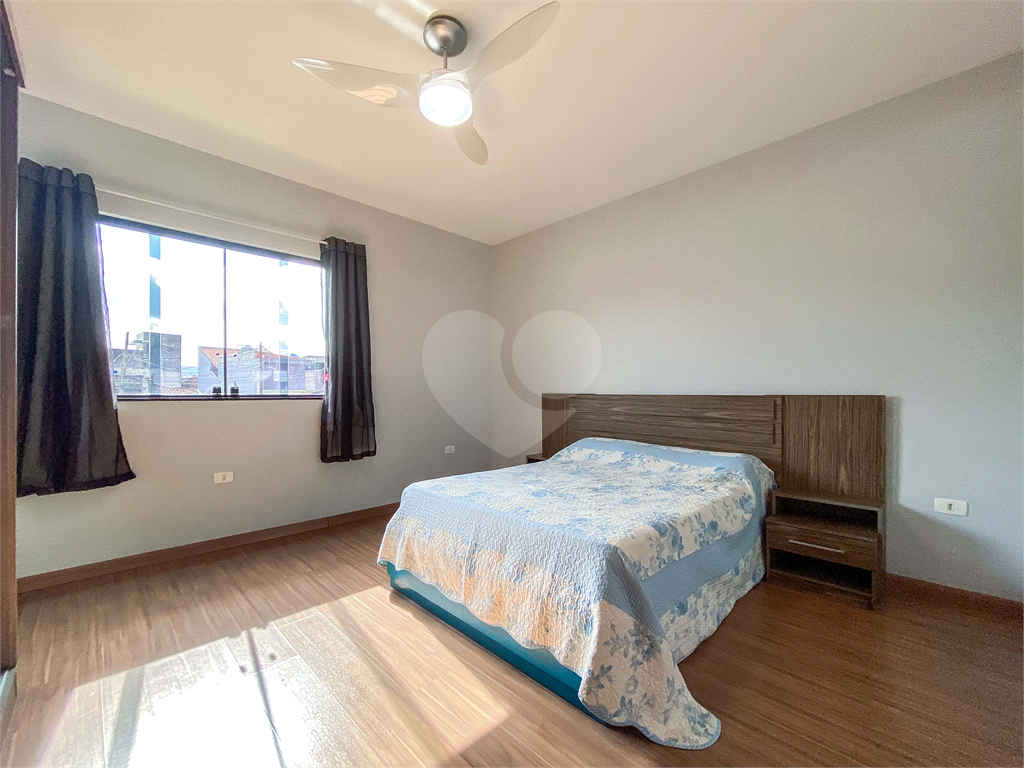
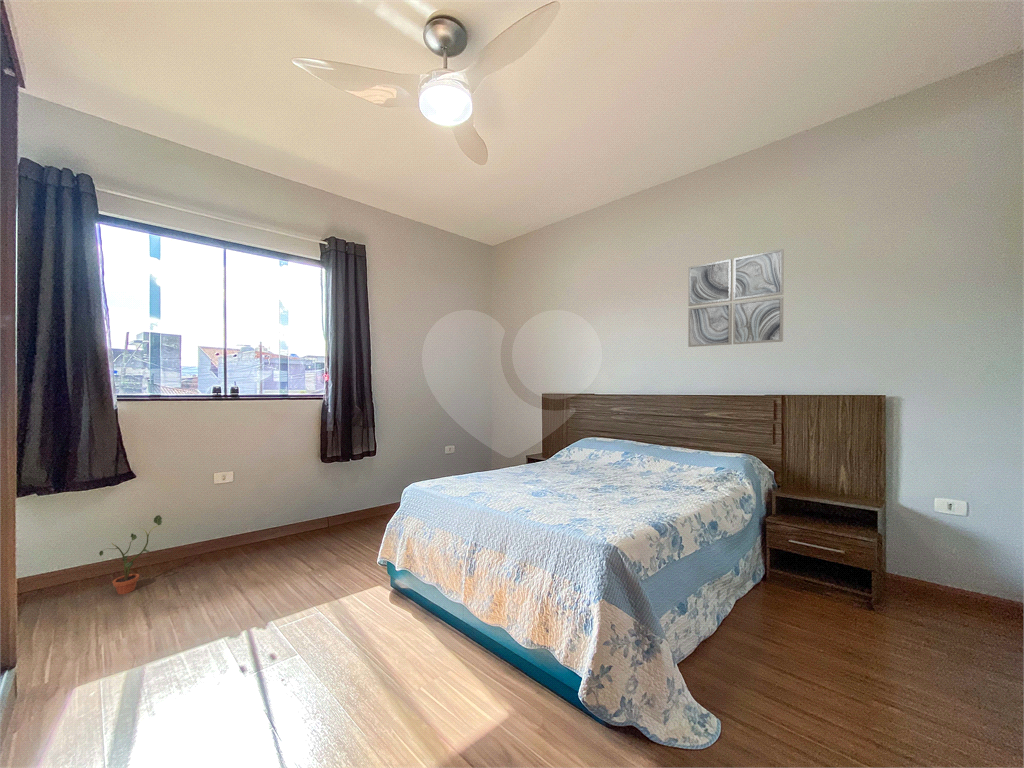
+ wall art (731, 300)
+ potted plant (133, 558)
